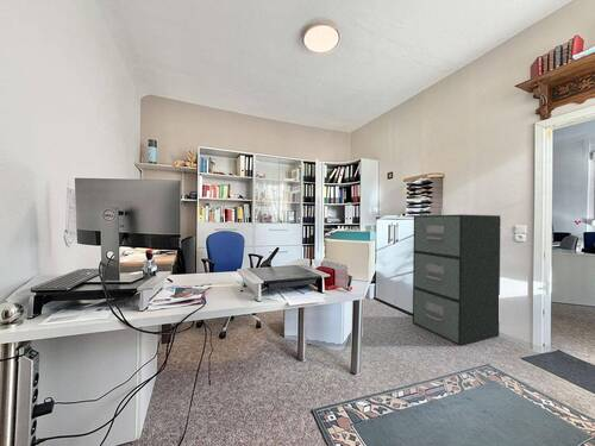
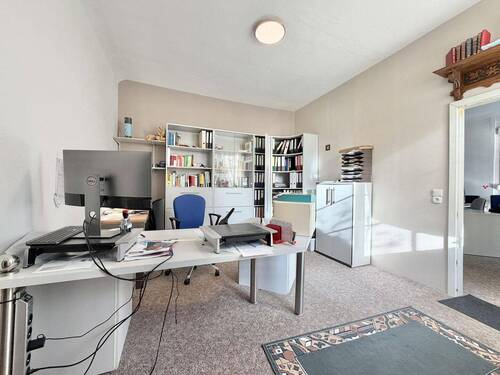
- filing cabinet (452, 272)
